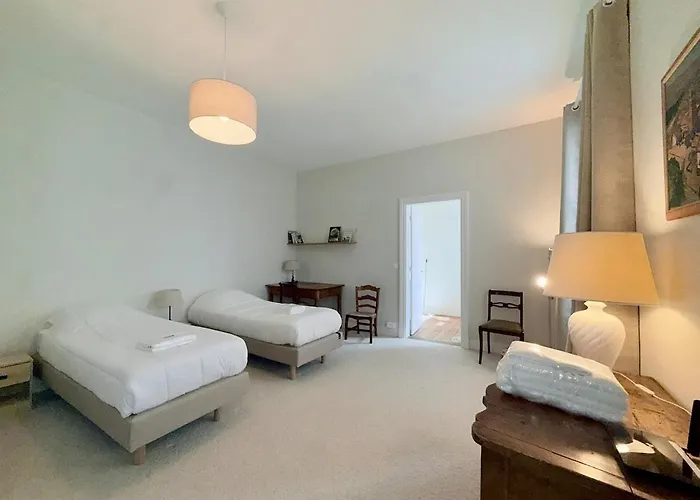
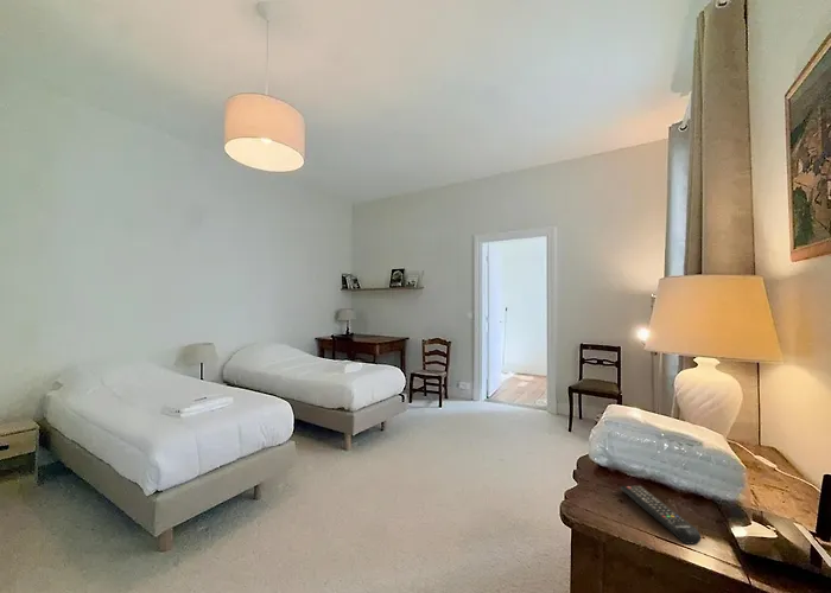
+ remote control (655, 509)
